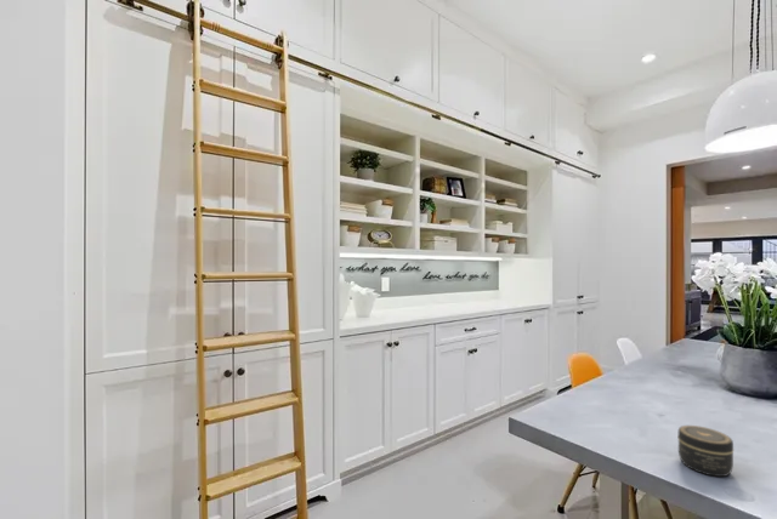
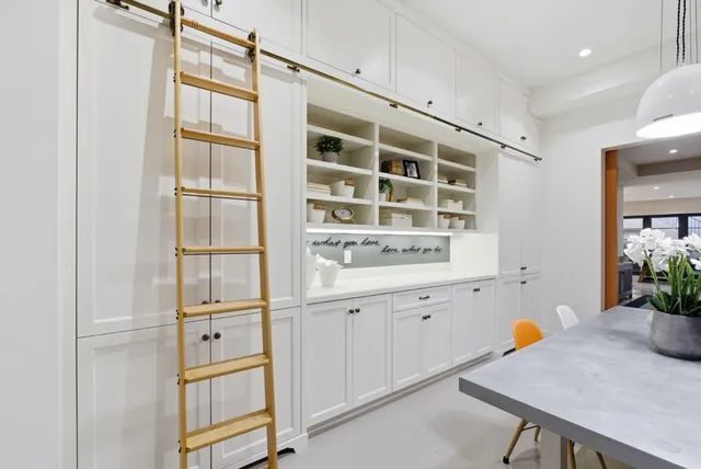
- jar (704, 450)
